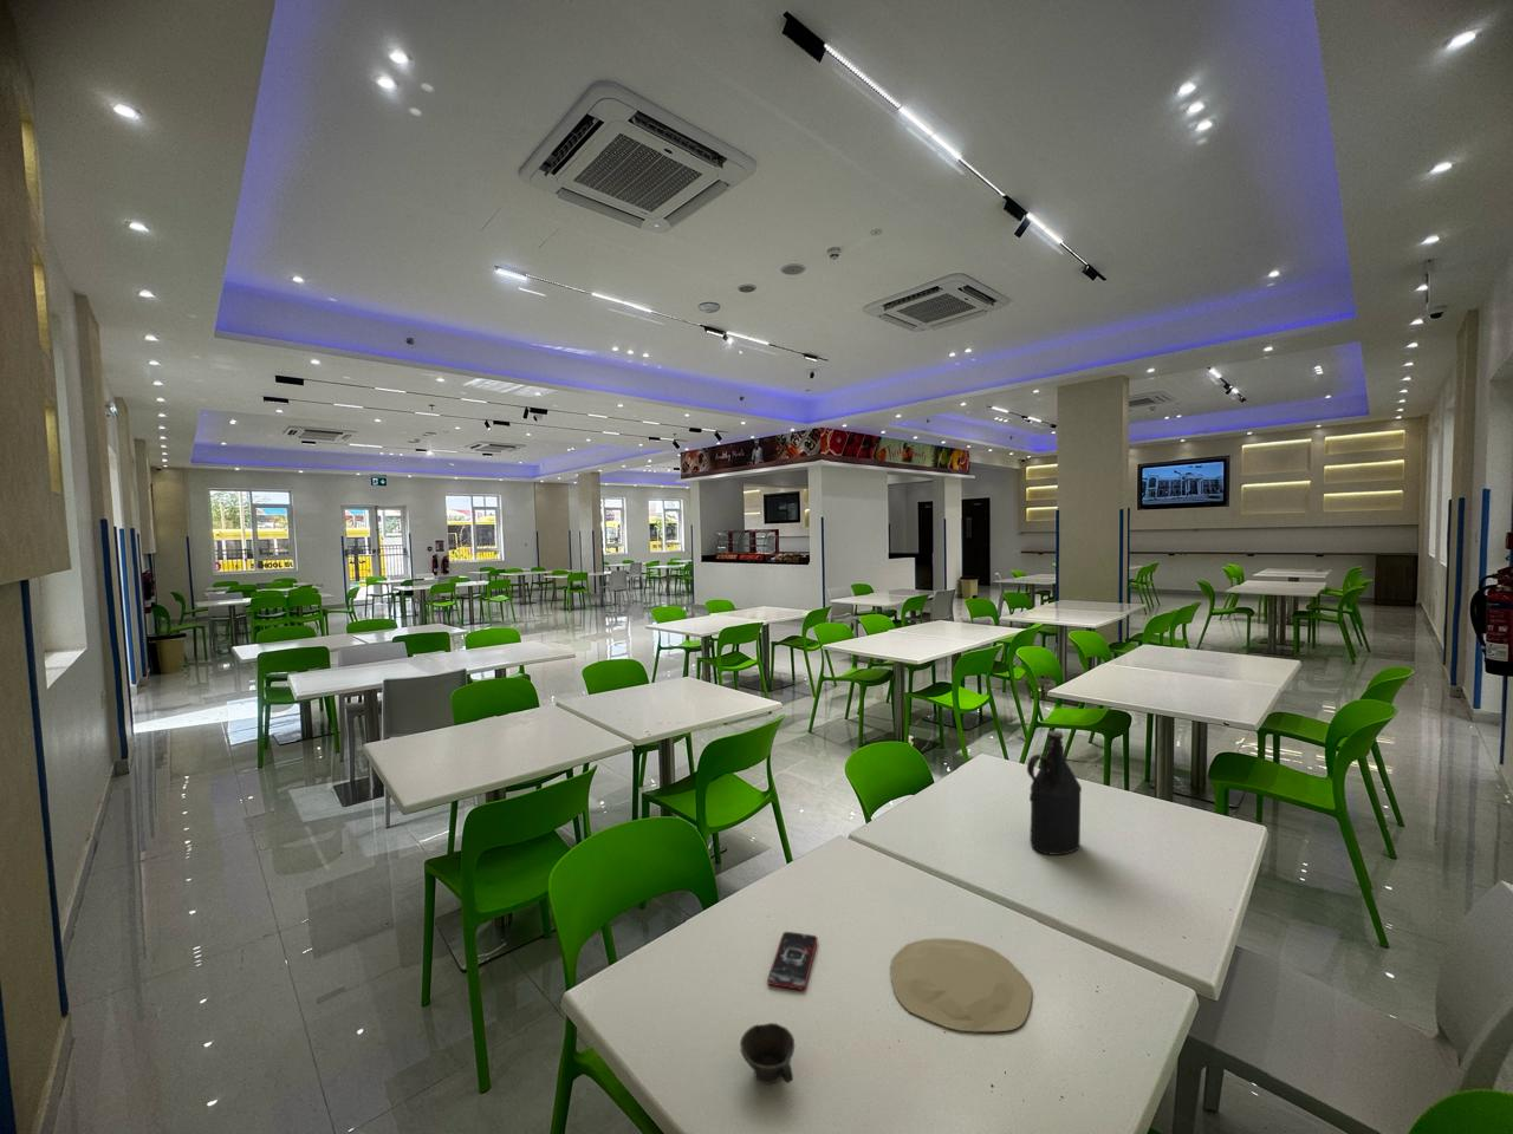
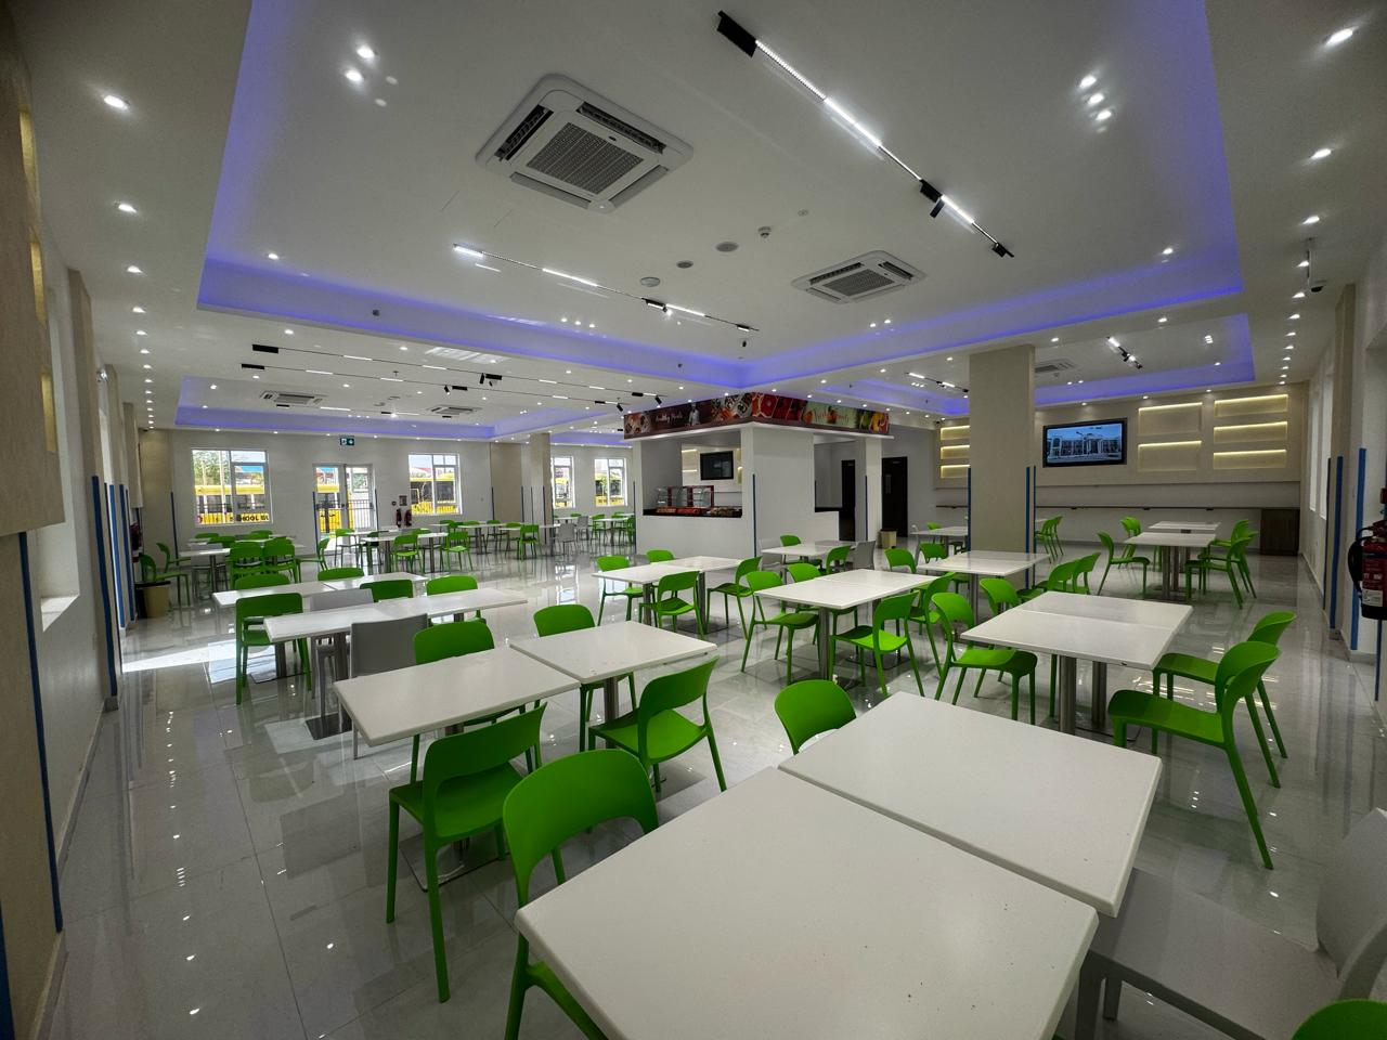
- plate (959, 976)
- bottle (1054, 789)
- cup (770, 1060)
- smartphone (793, 958)
